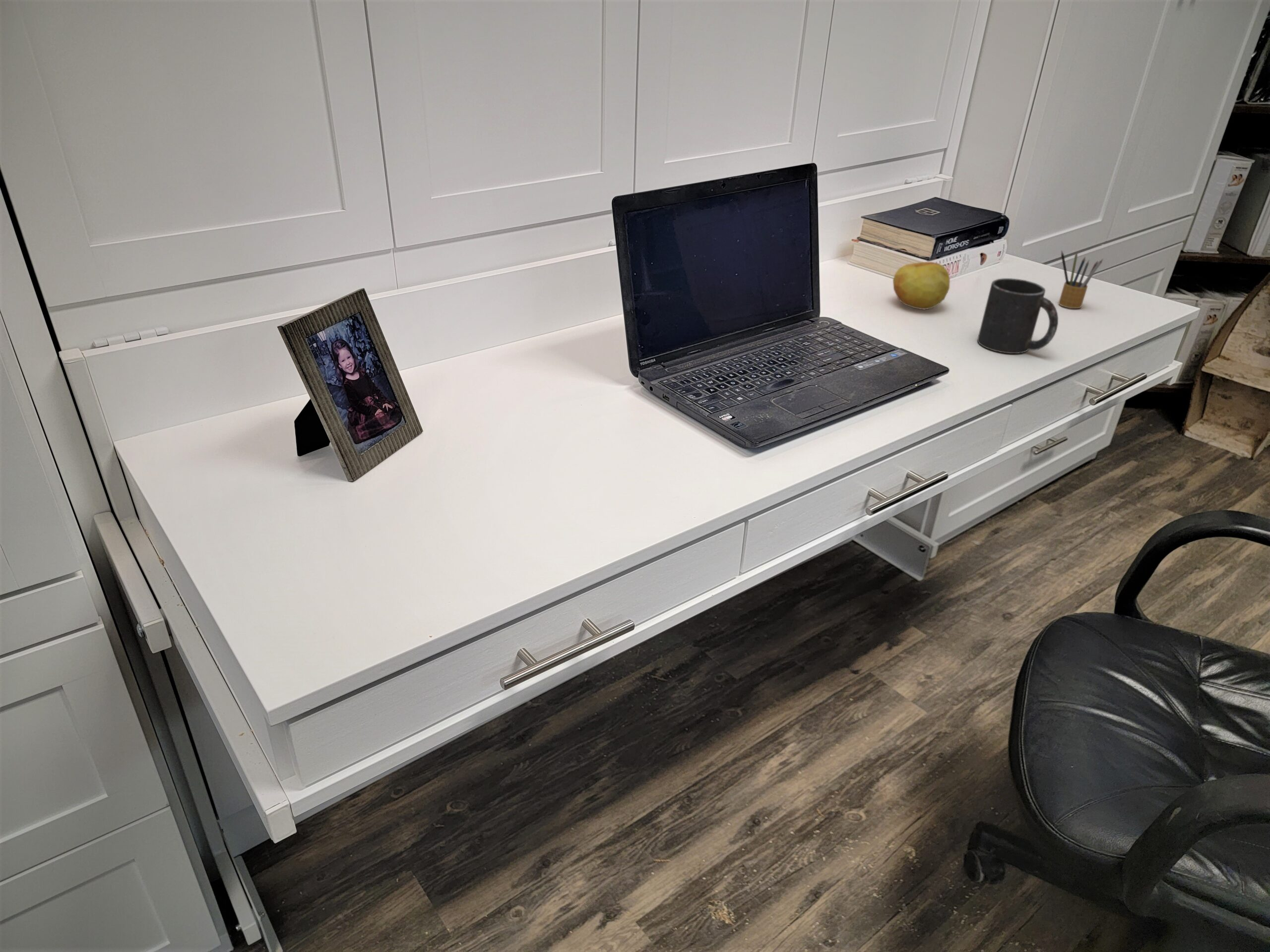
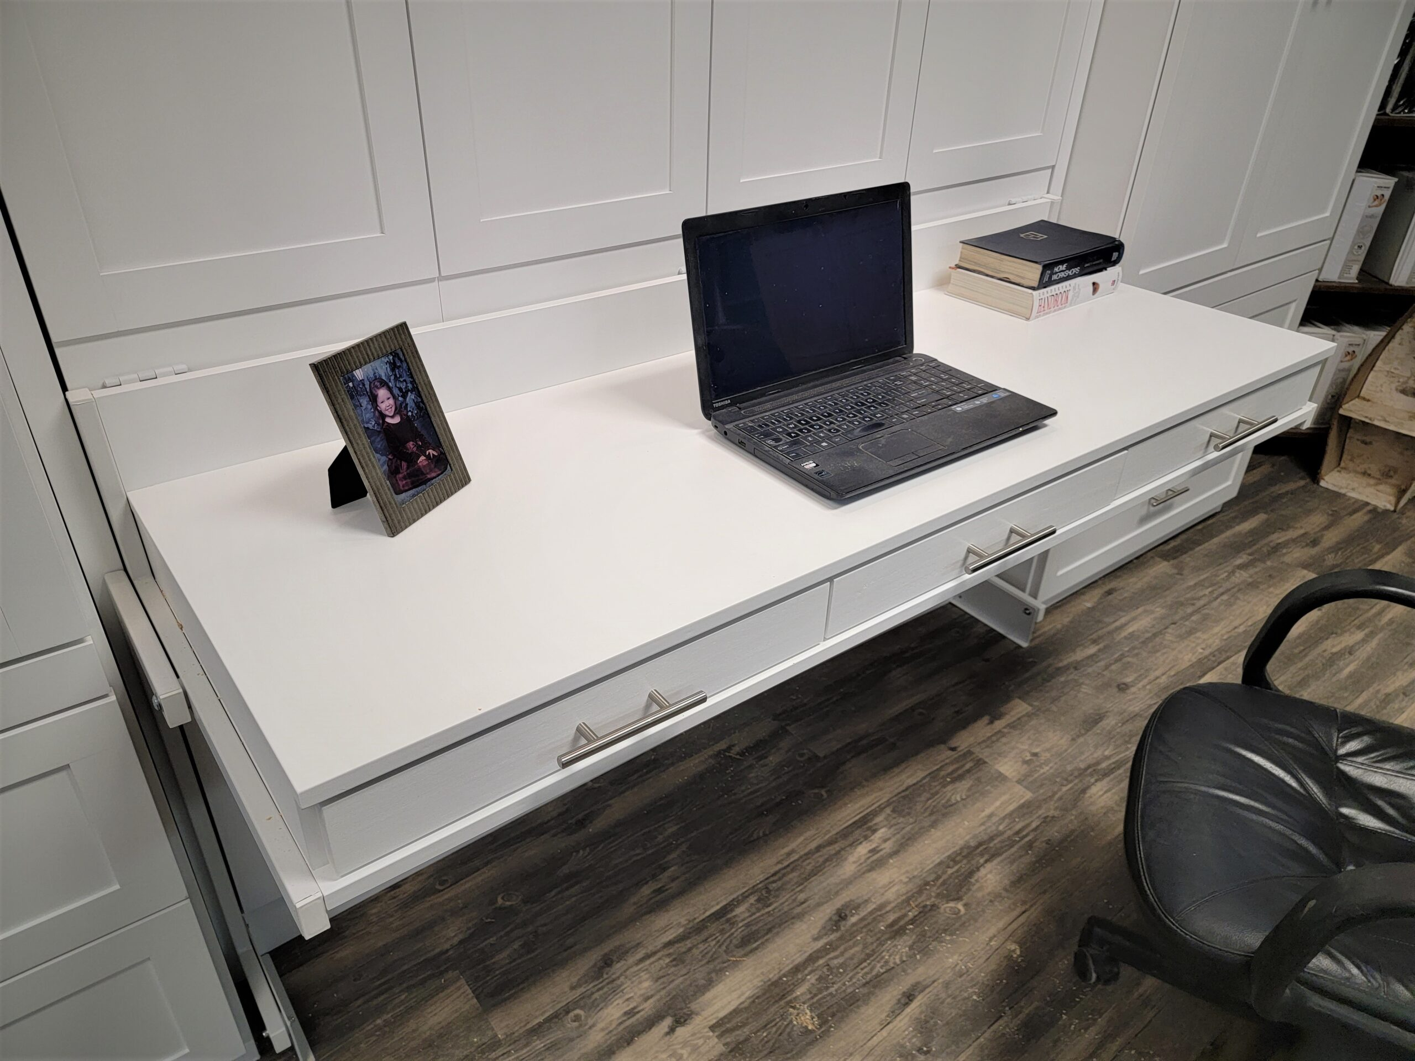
- mug (1021, 318)
- apple (921, 284)
- pencil box (1076, 279)
